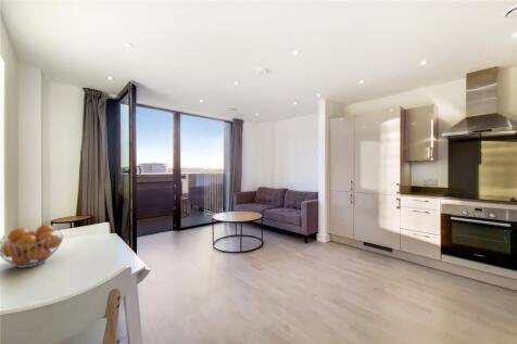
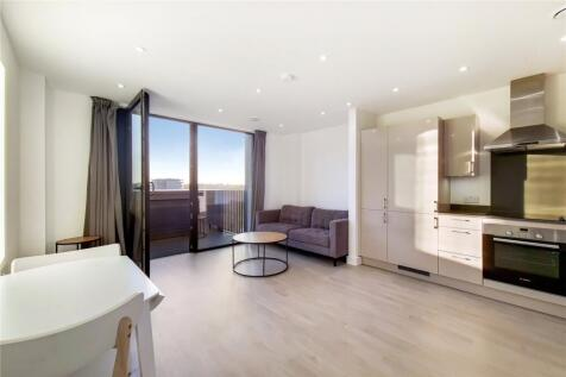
- fruit basket (31, 244)
